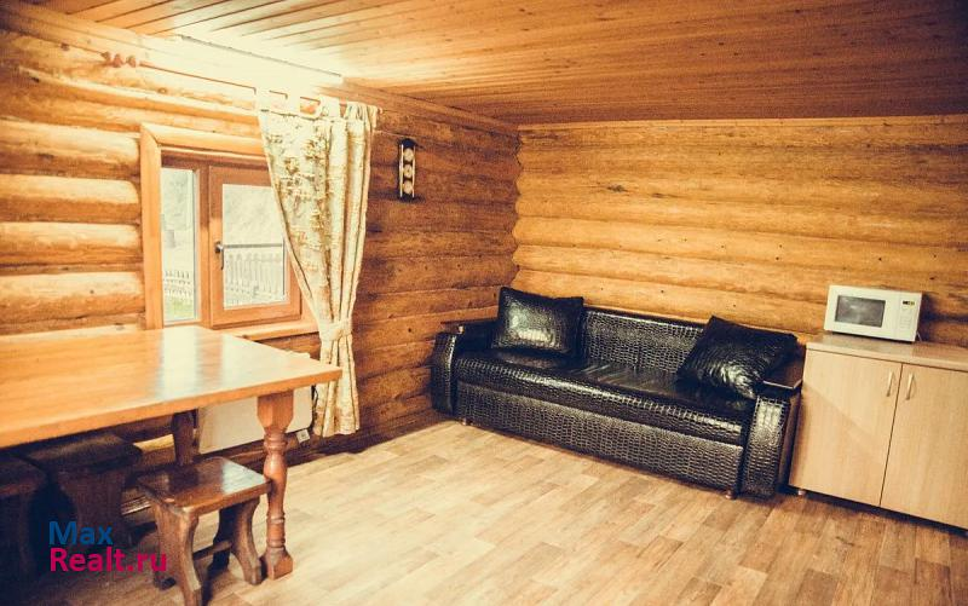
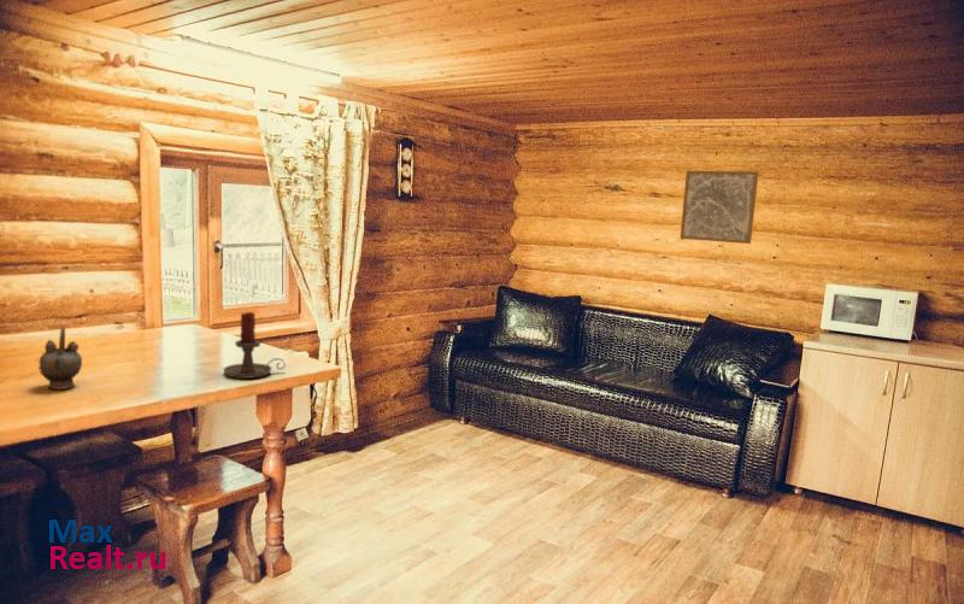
+ wall art (717, 206)
+ teapot (59, 357)
+ candle holder (254, 342)
